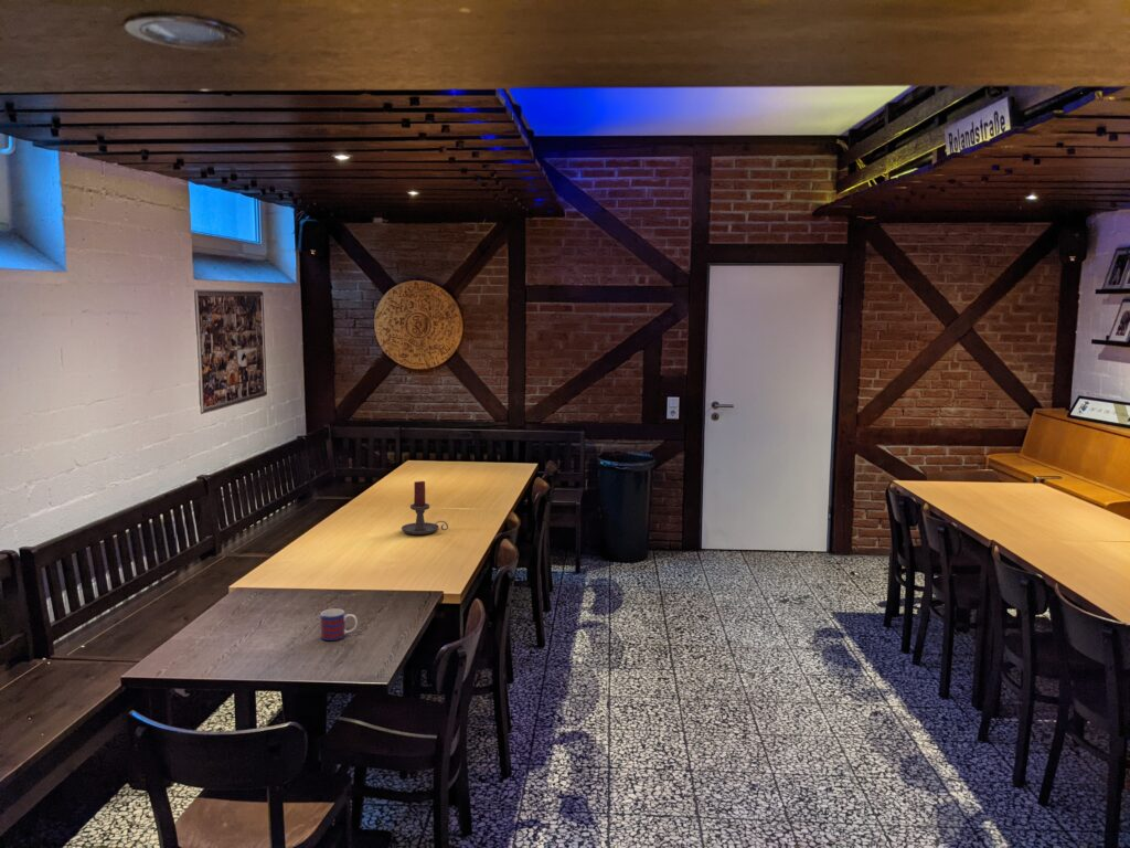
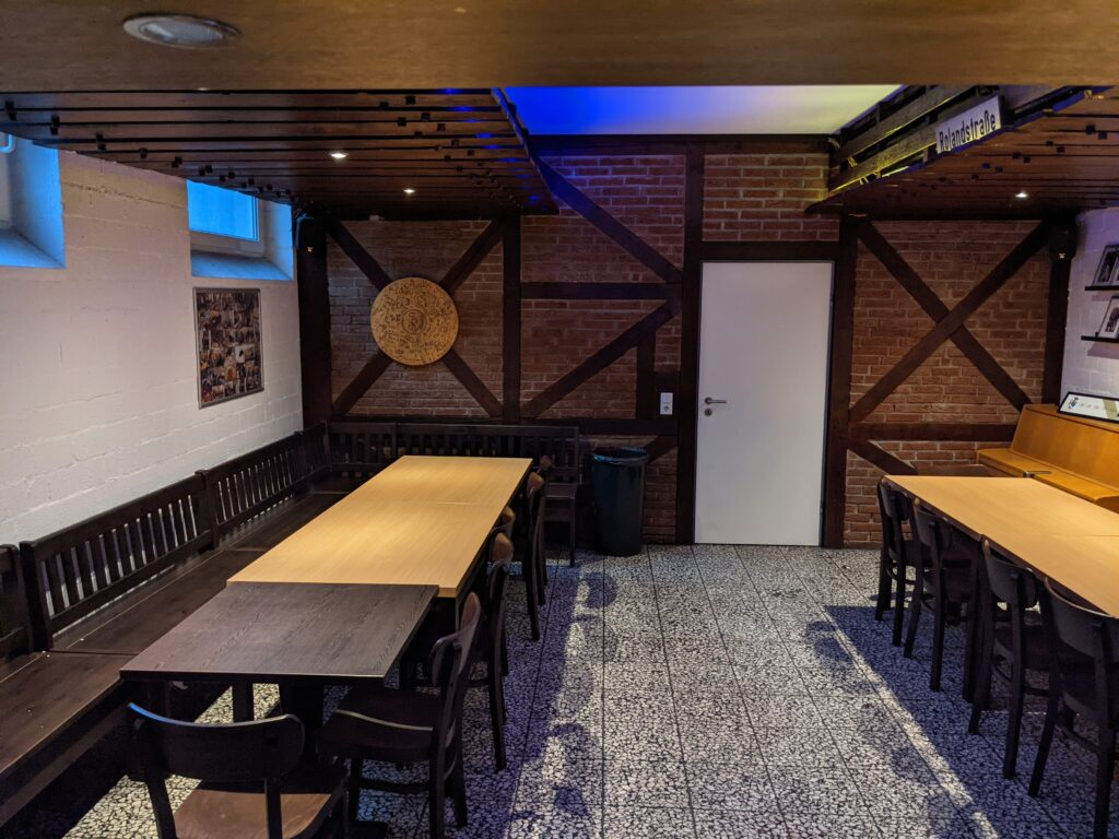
- candle holder (425, 506)
- mug (339, 624)
